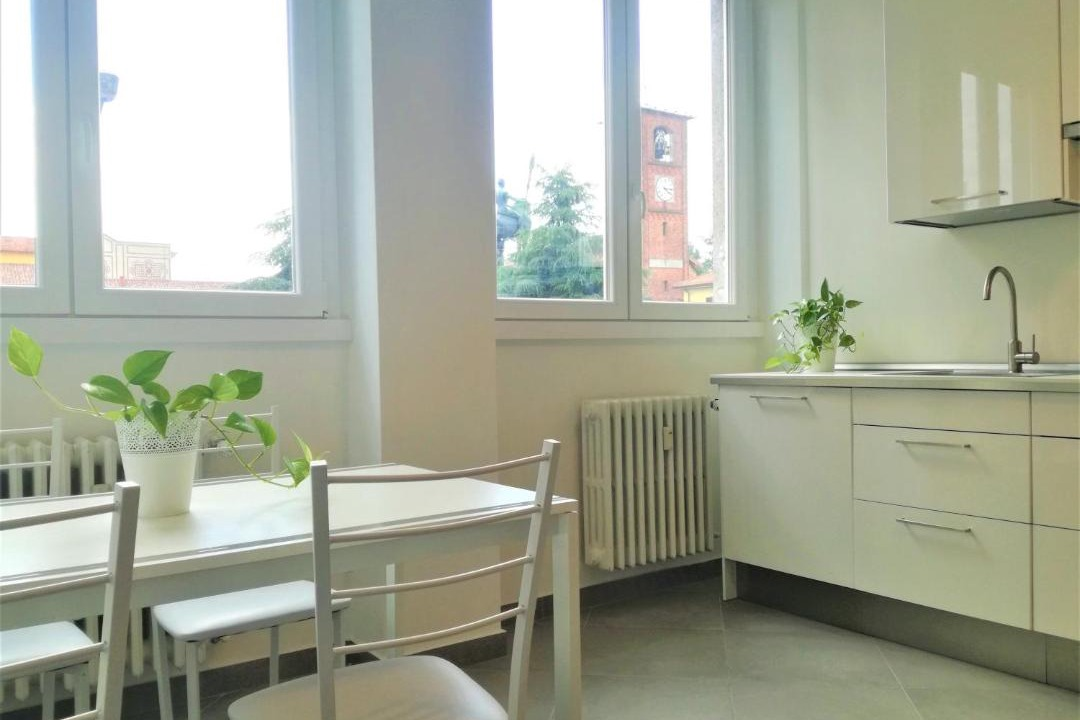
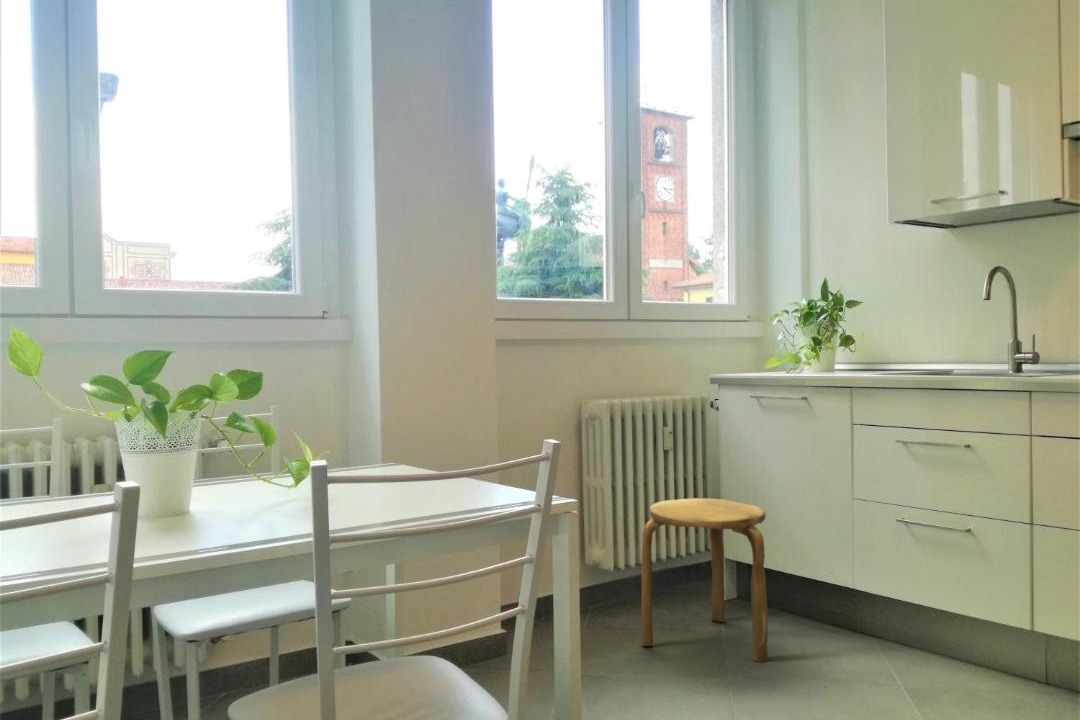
+ stool (712, 572)
